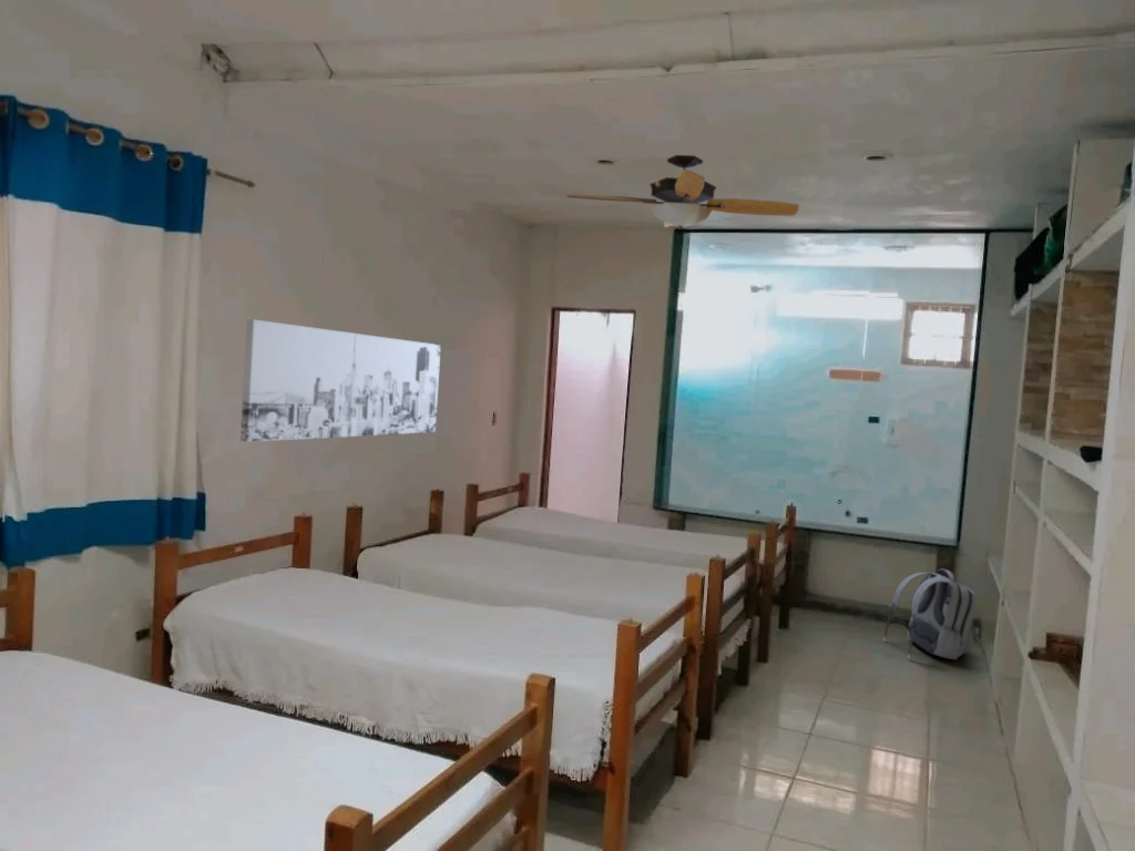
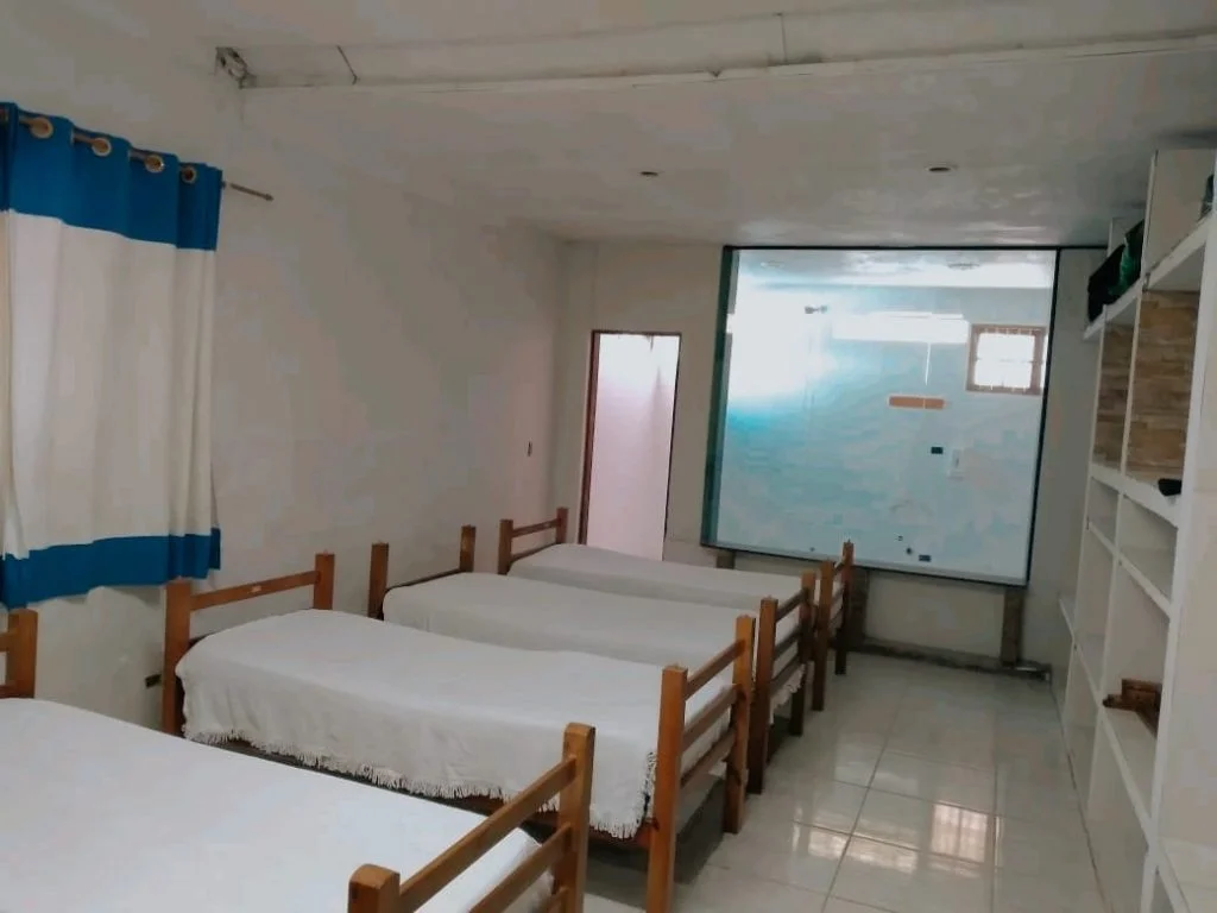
- ceiling fan (682, 194)
- wall art (357, 385)
- backpack (933, 609)
